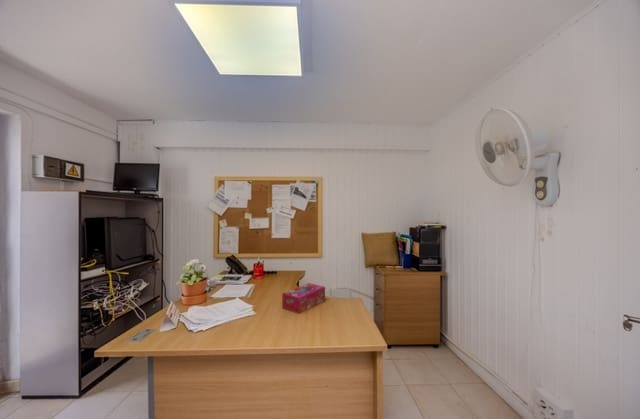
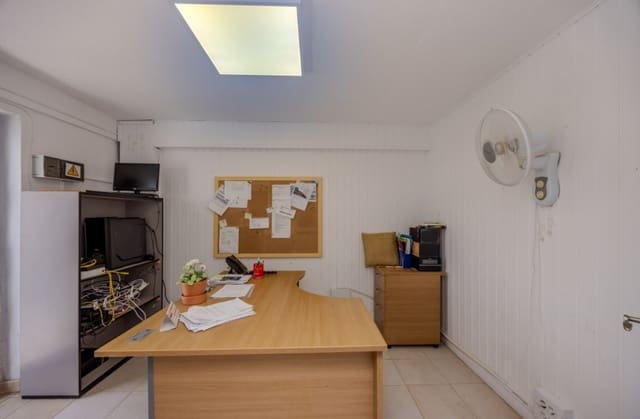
- tissue box (304, 296)
